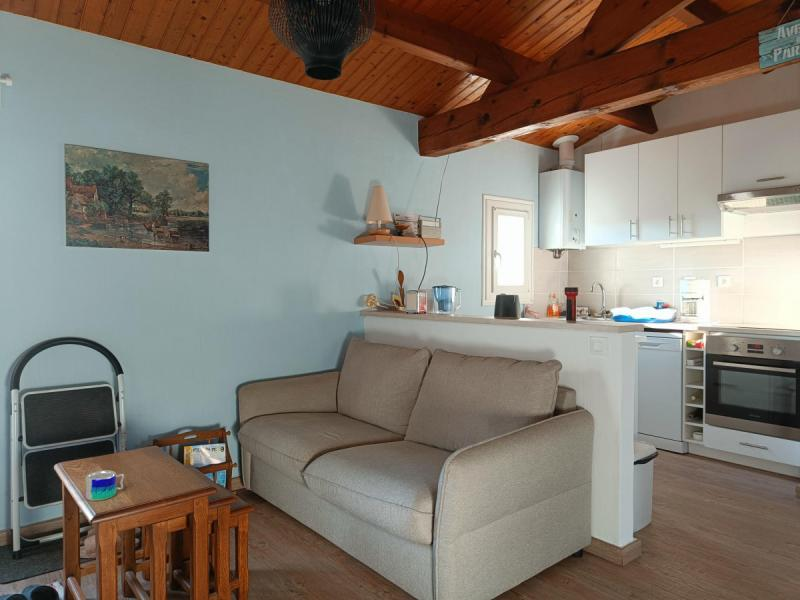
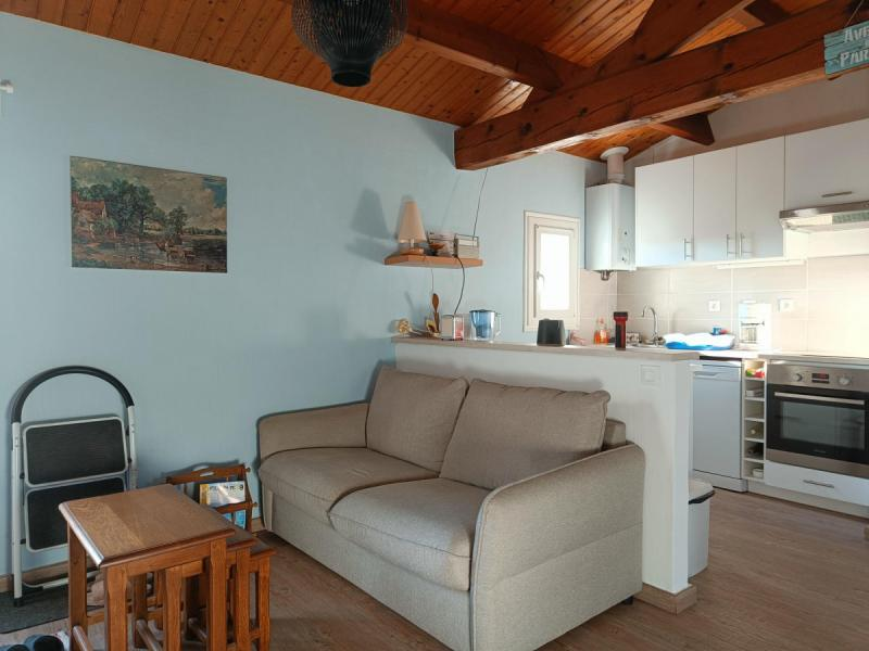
- mug (105, 484)
